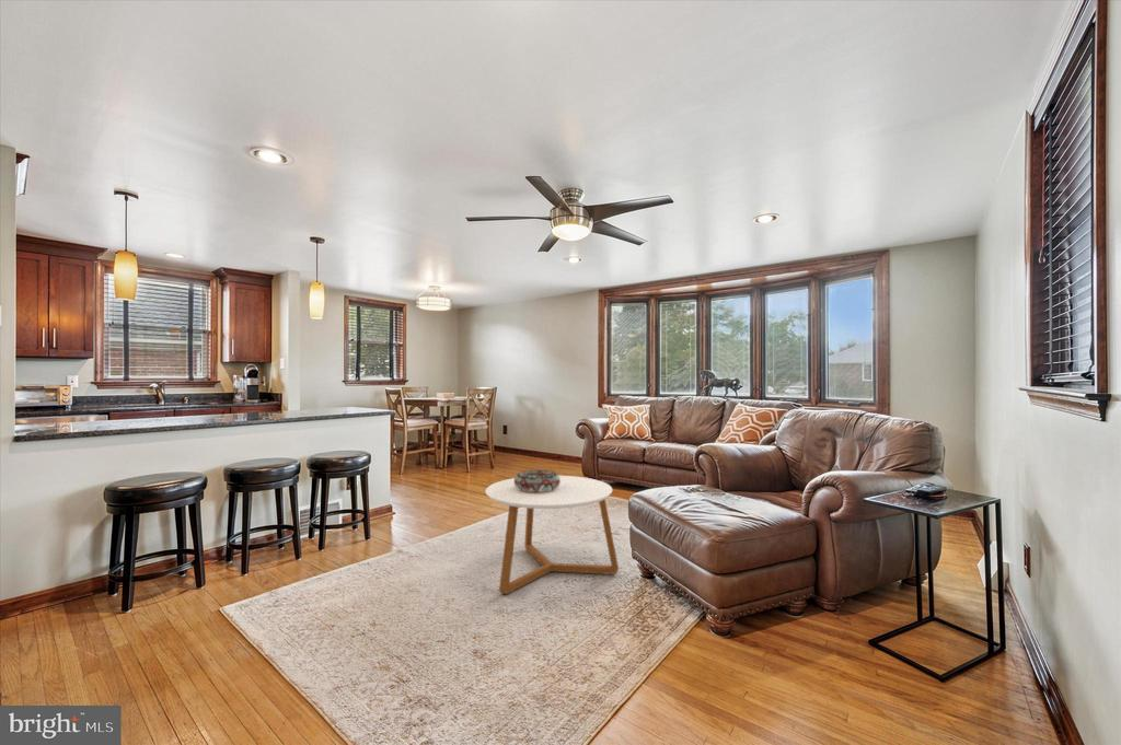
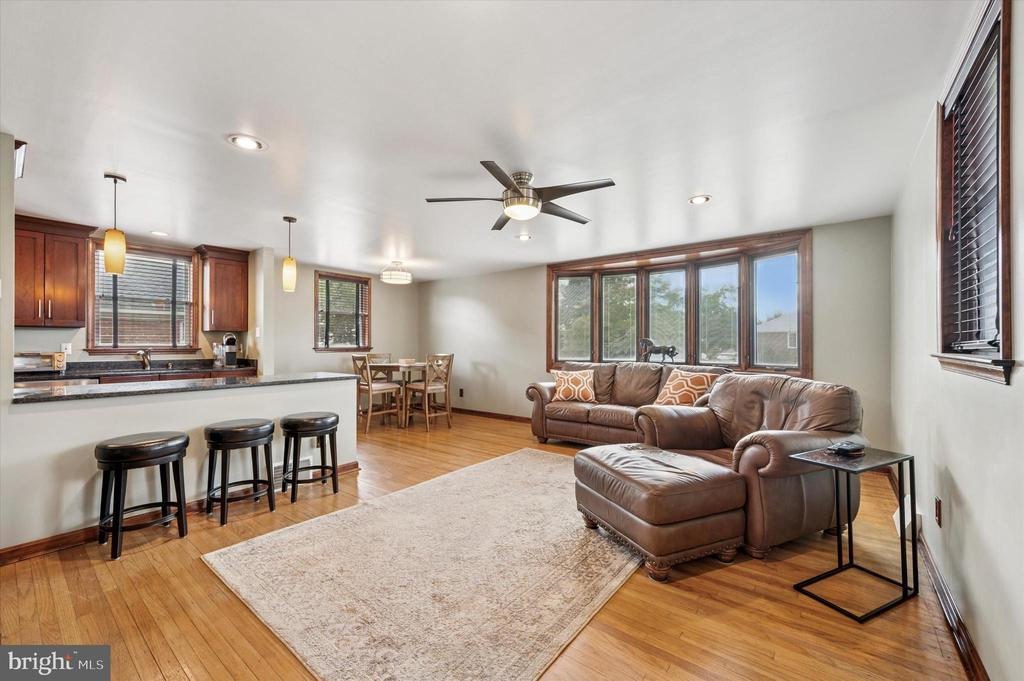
- coffee table (532, 526)
- decorative bowl (536, 480)
